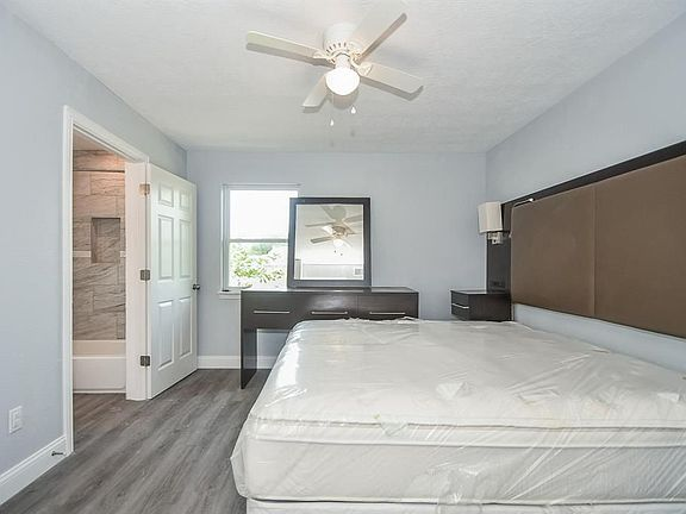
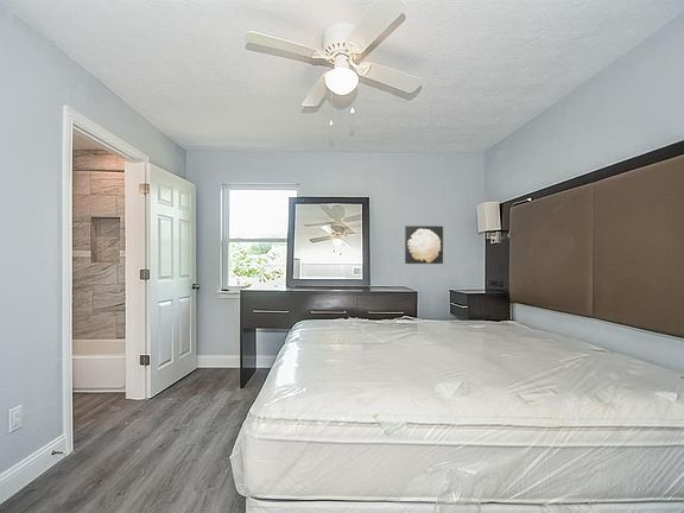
+ wall art (424, 245)
